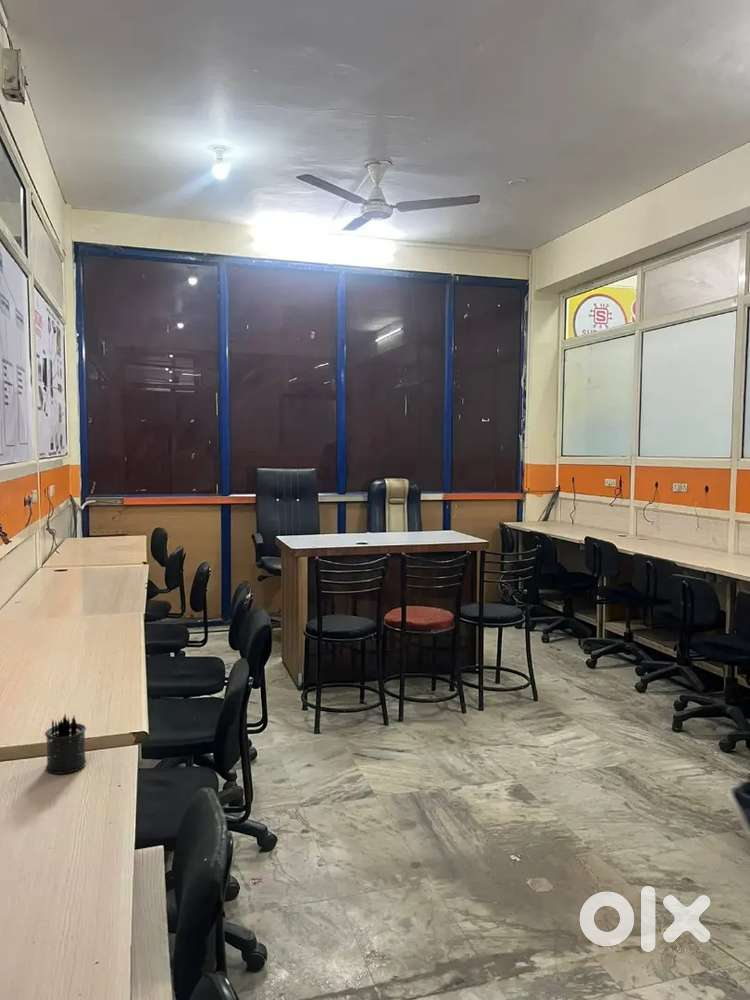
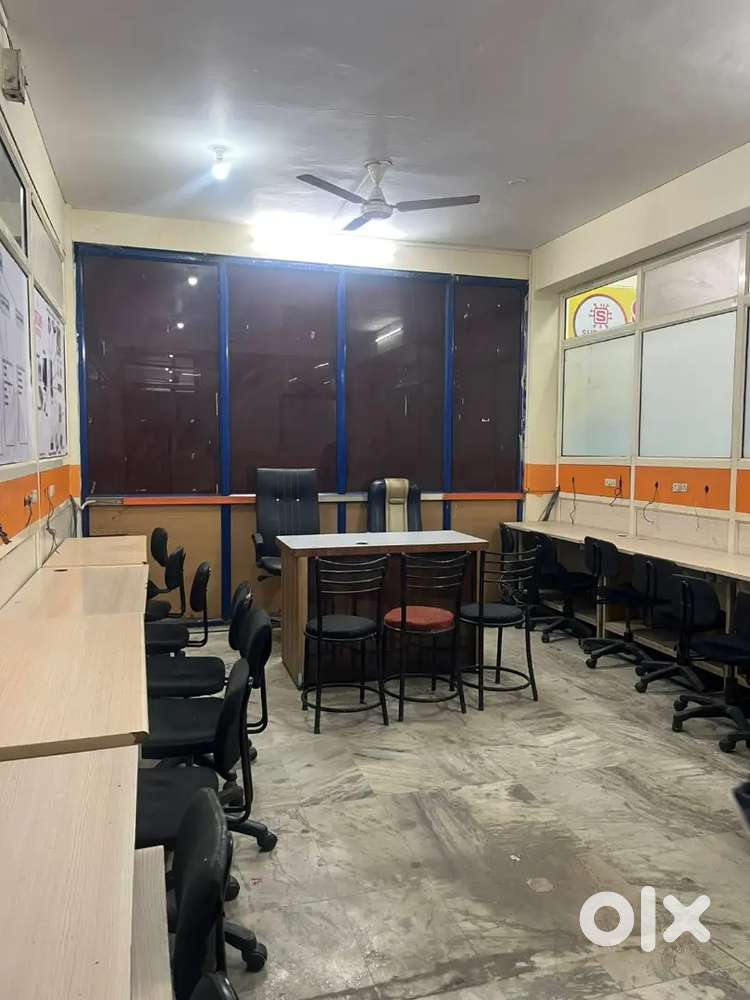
- pen holder (65, 739)
